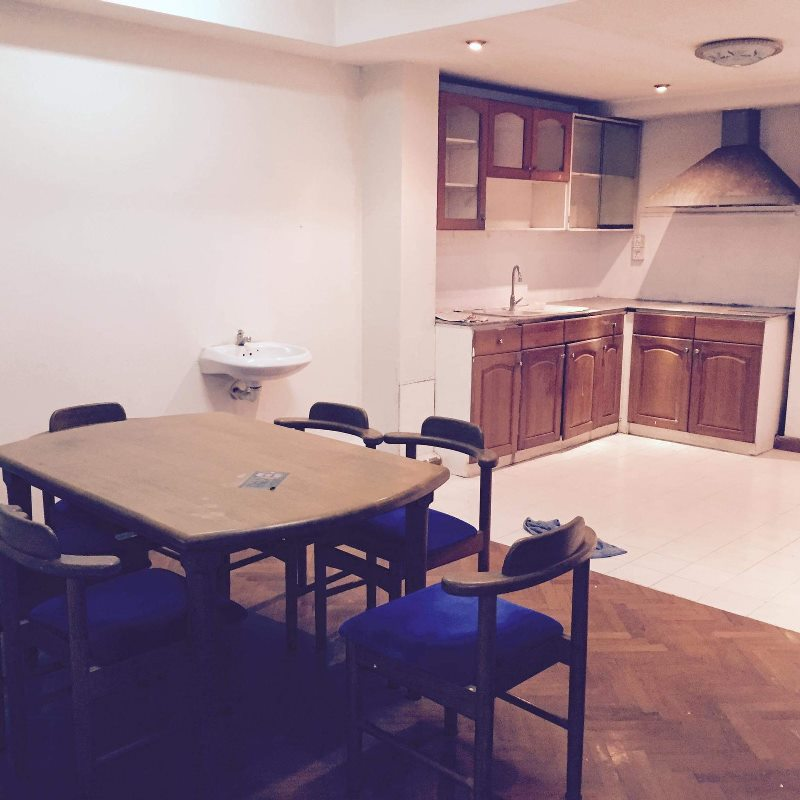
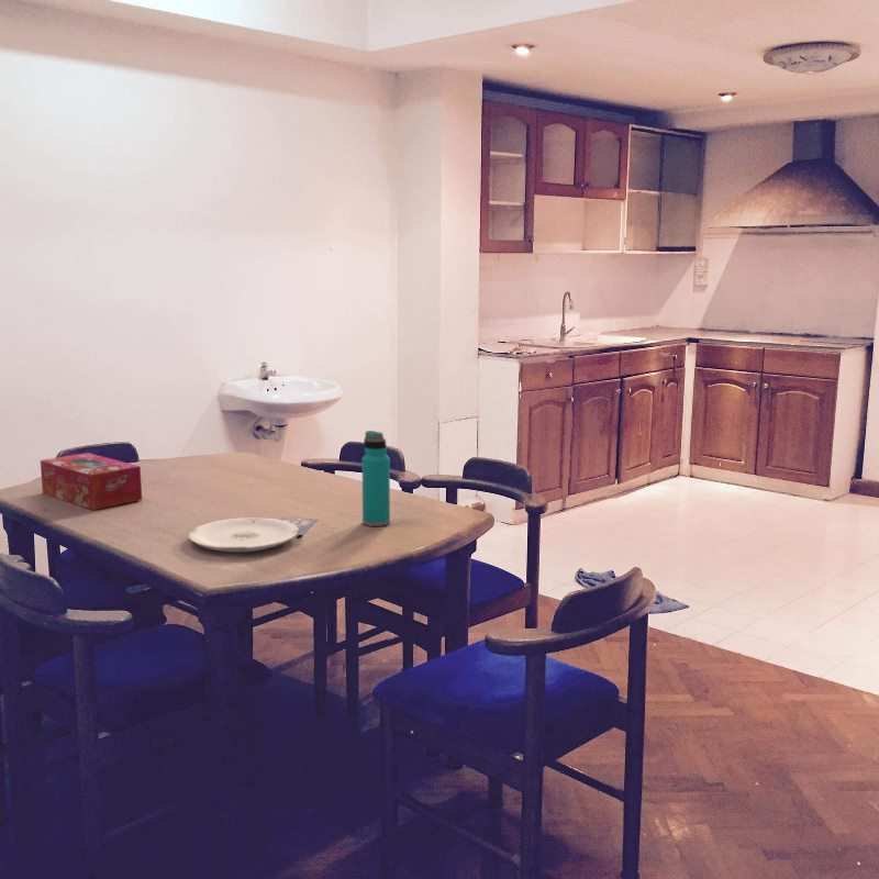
+ tissue box (90, 479)
+ water bottle (376, 477)
+ plate (244, 535)
